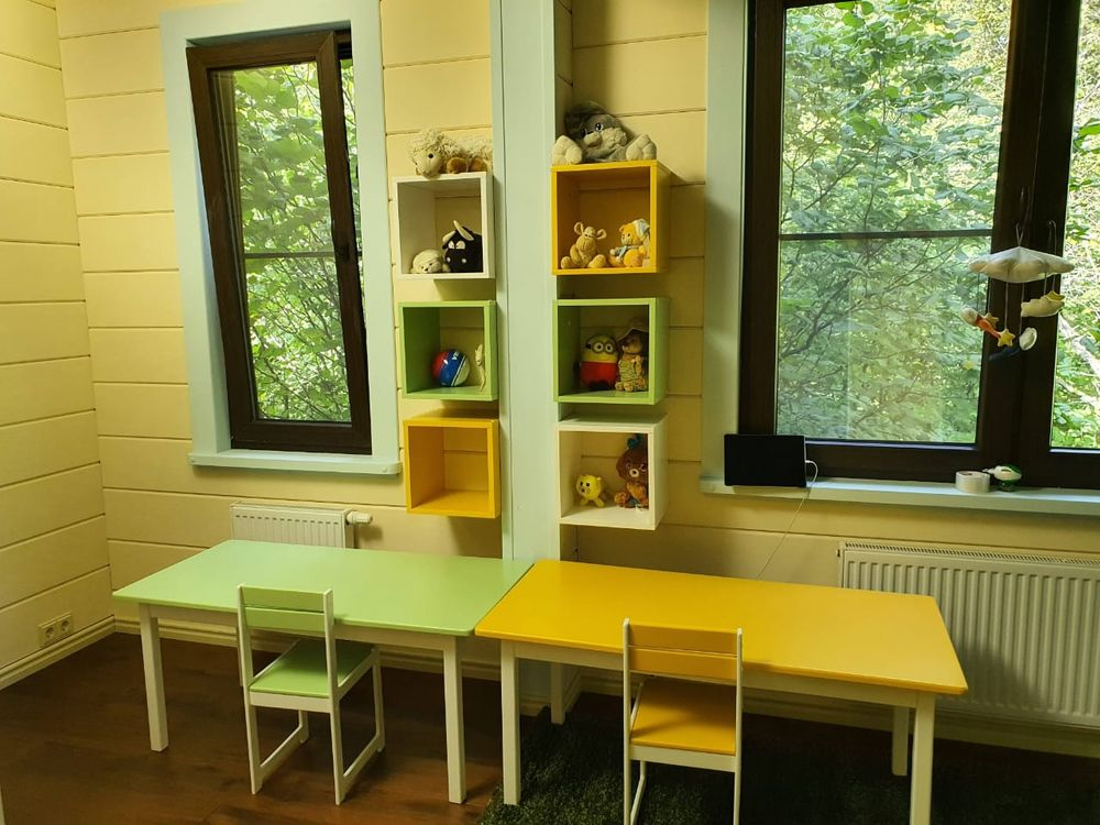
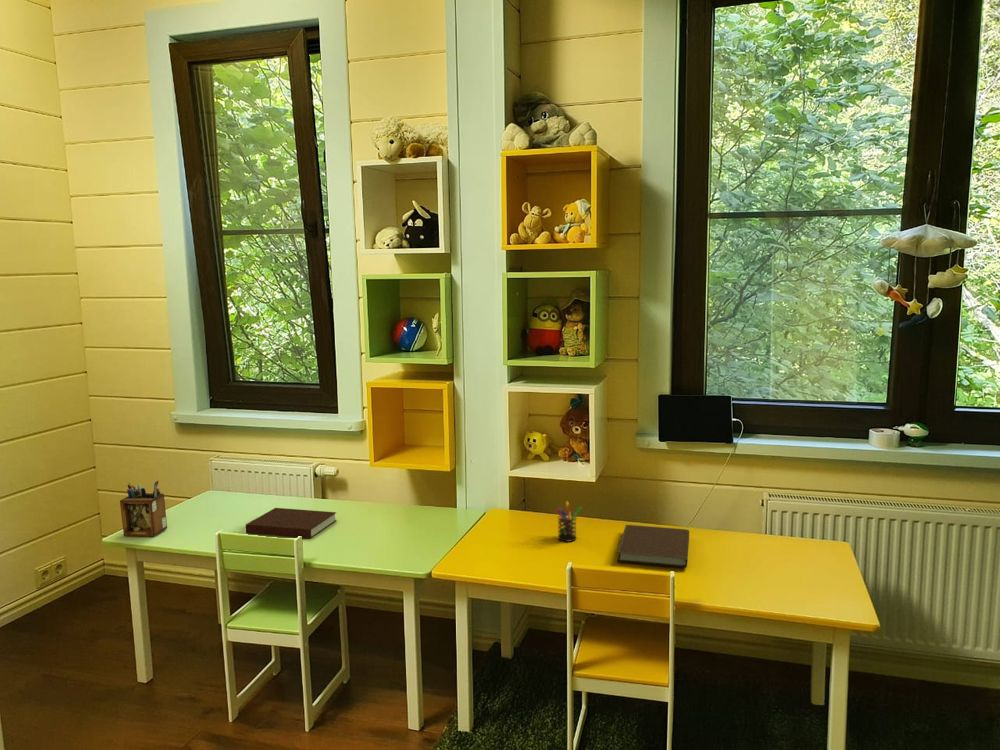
+ pen holder (569, 520)
+ desk organizer (143, 507)
+ notebook (292, 522)
+ notebook (654, 545)
